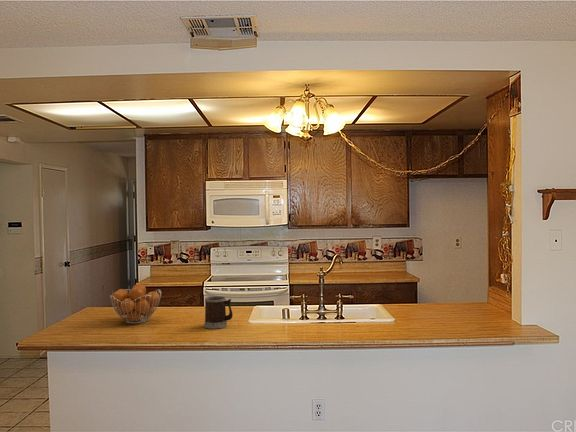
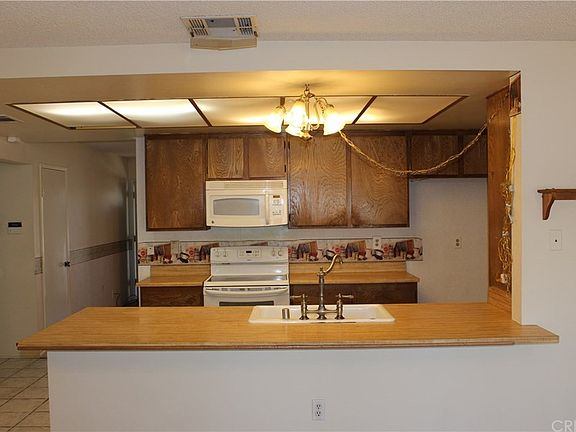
- mug (218, 312)
- fruit basket (136, 303)
